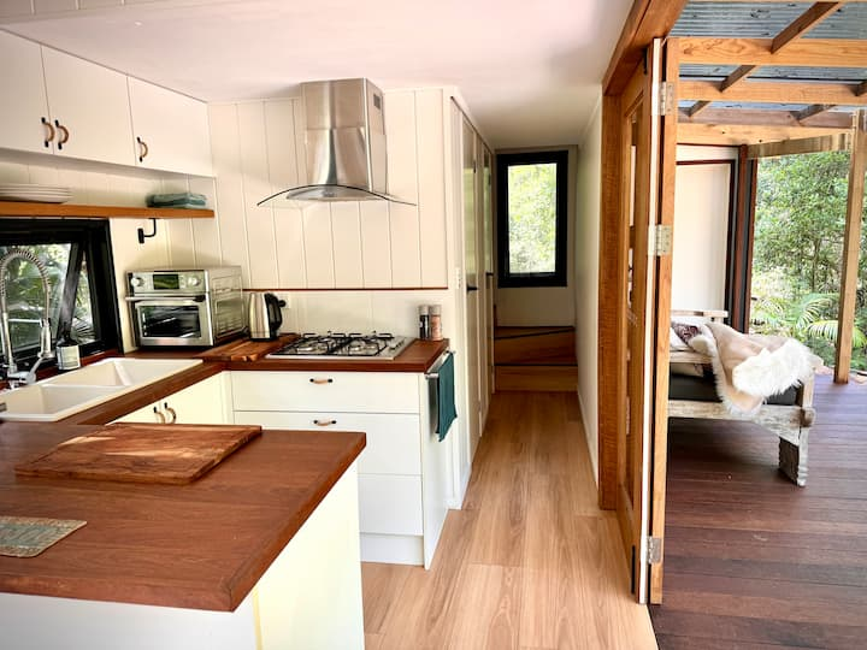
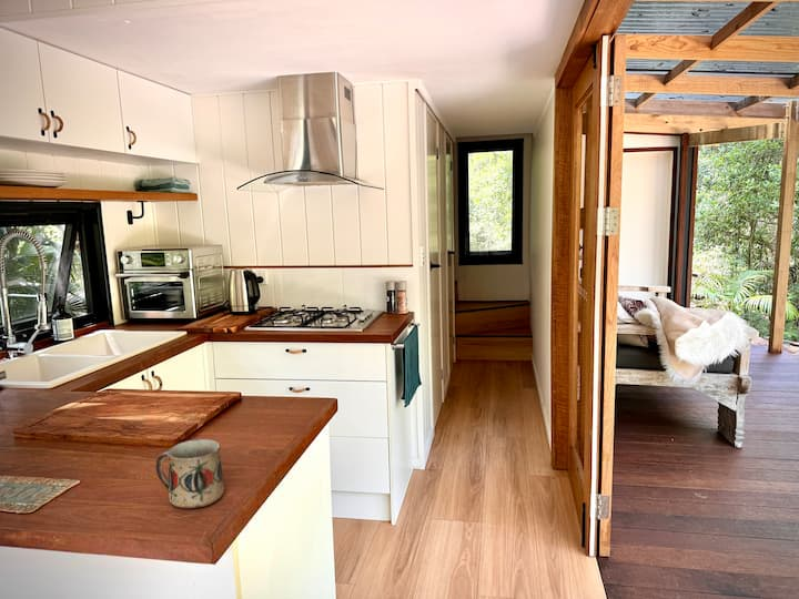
+ mug (191, 471)
